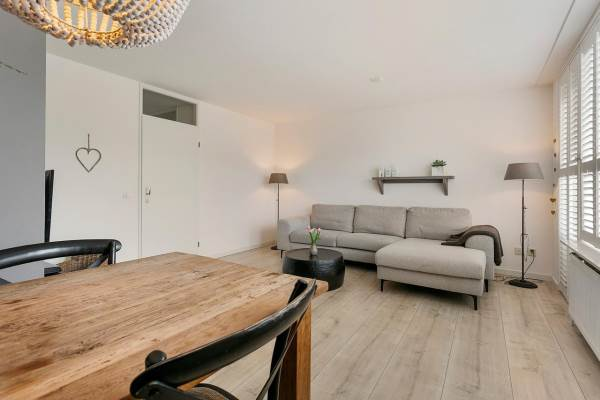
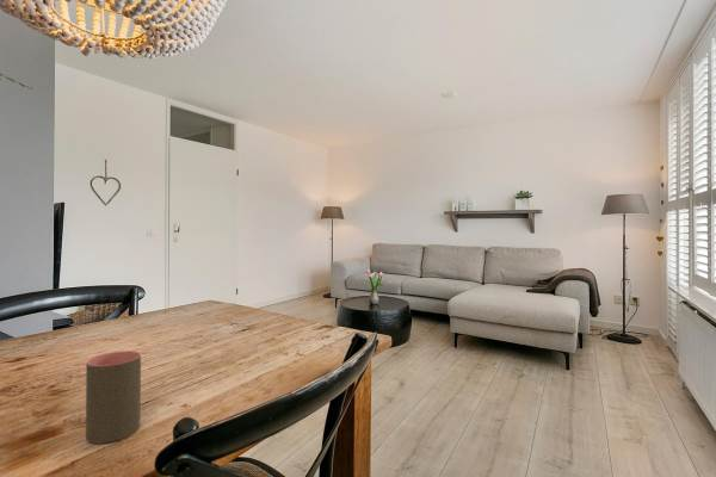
+ cup (113, 394)
